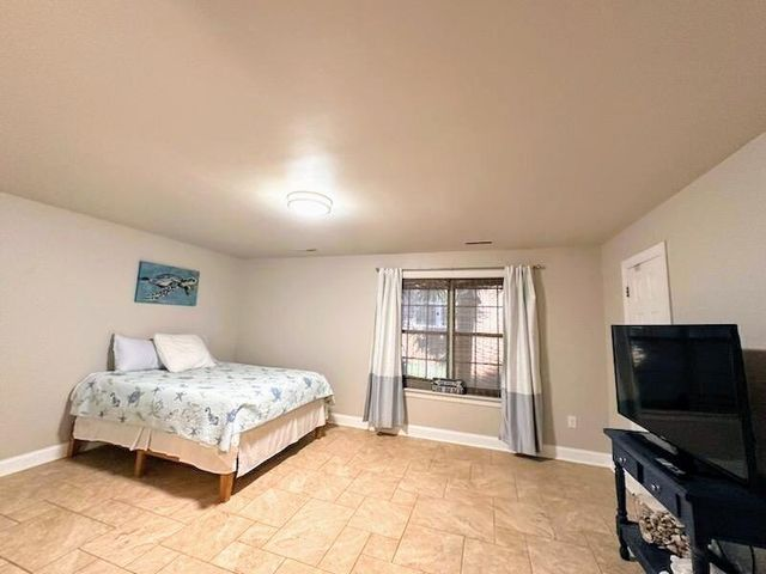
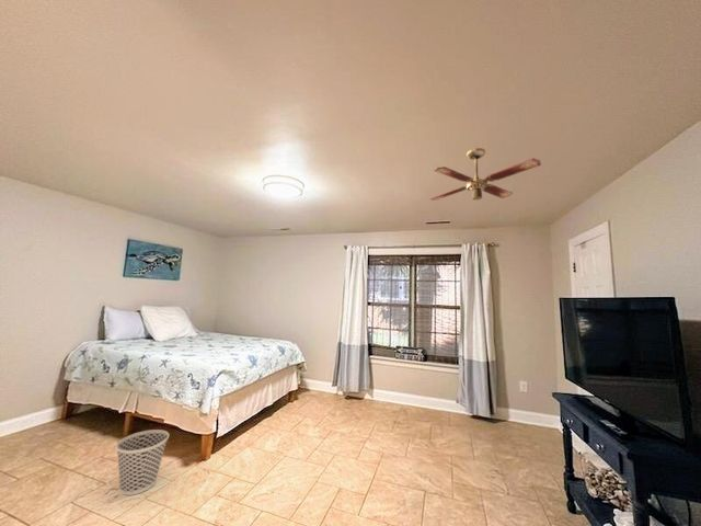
+ ceiling fan (476, 175)
+ wastebasket (140, 461)
